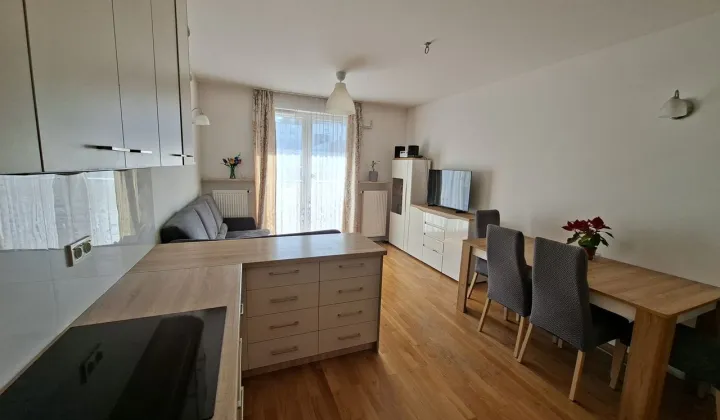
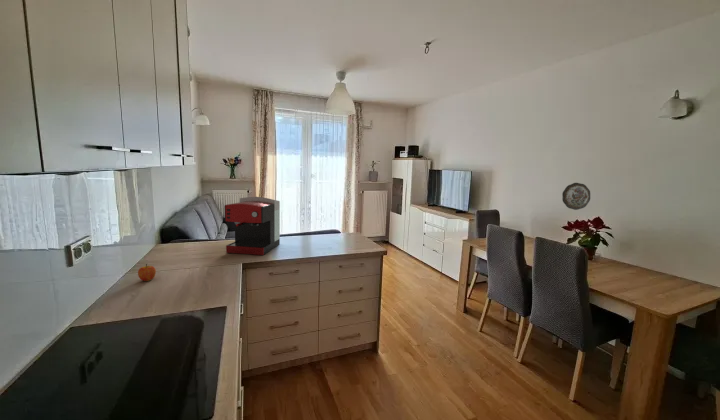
+ decorative plate (576, 196)
+ coffee maker (251, 224)
+ apple (147, 271)
